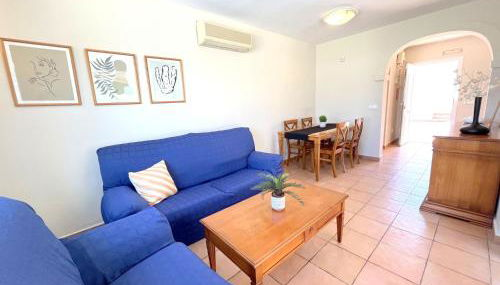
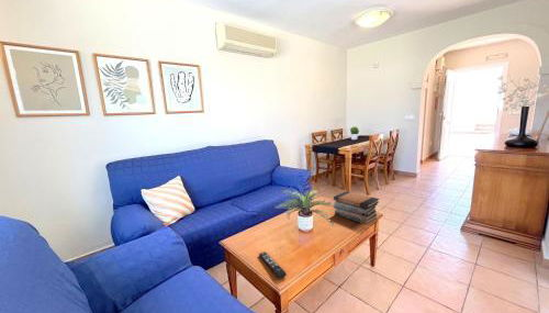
+ book stack (355, 206)
+ remote control (271, 264)
